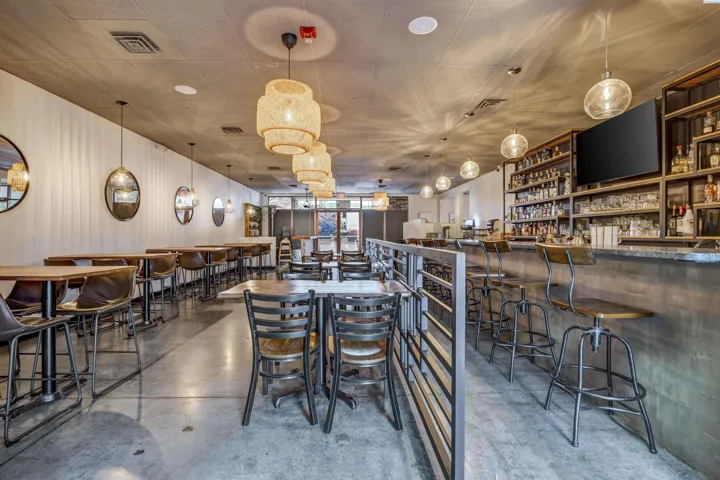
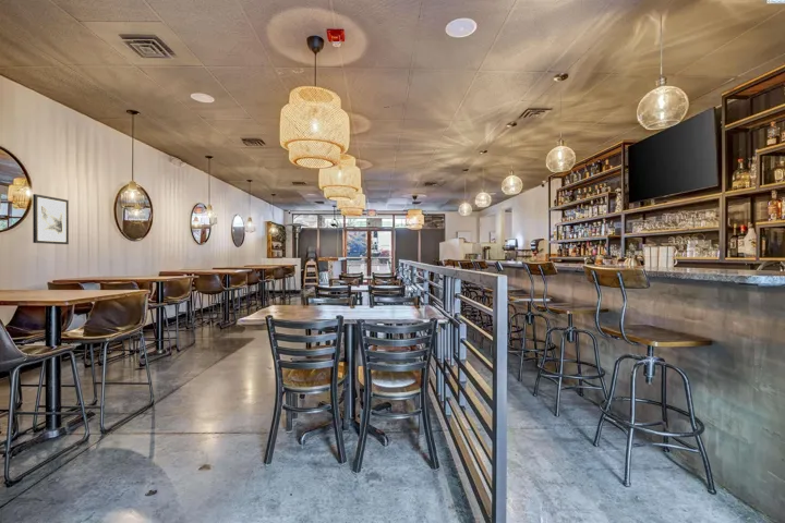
+ wall art (51, 220)
